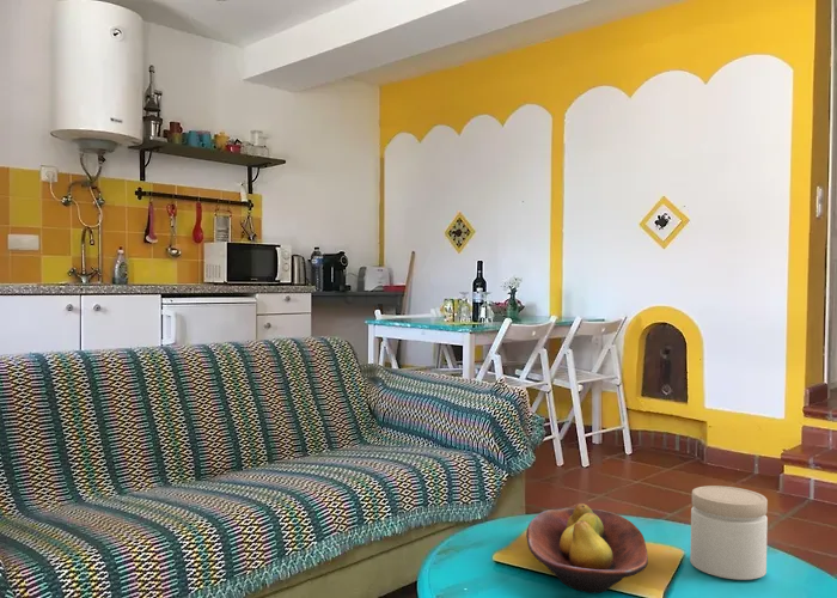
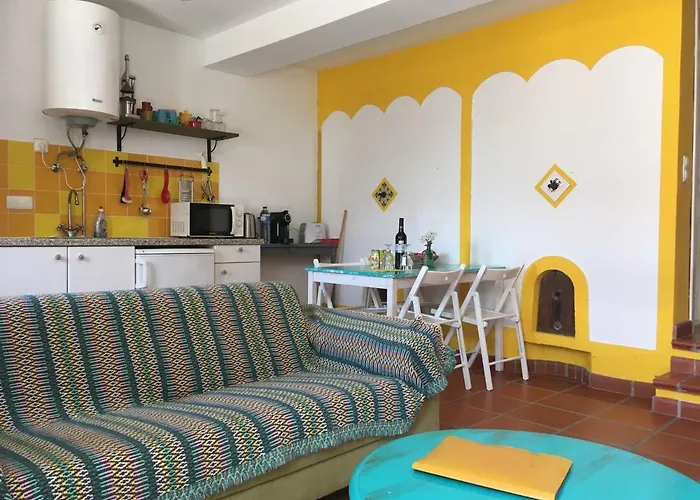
- fruit bowl (585, 538)
- jar (728, 531)
